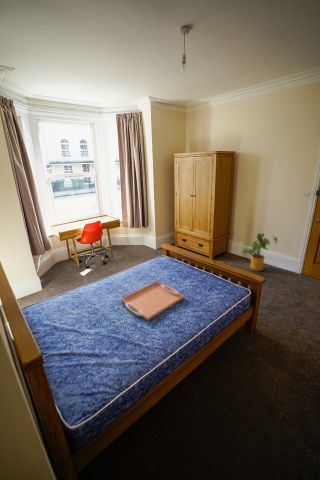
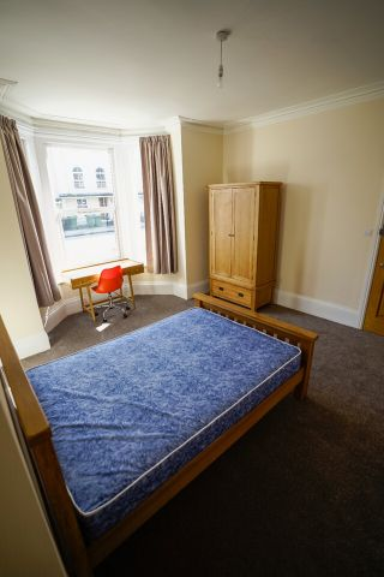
- serving tray (152, 298)
- house plant (257, 252)
